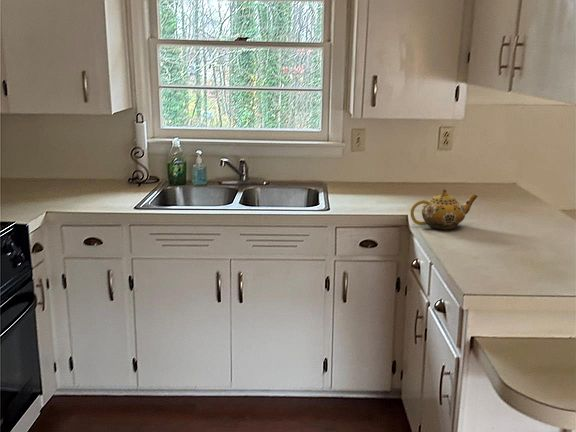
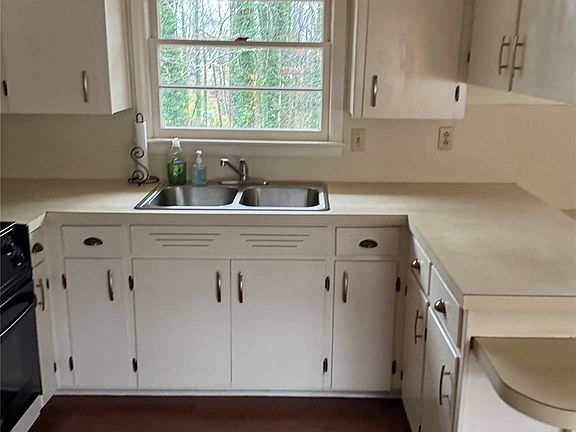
- teapot (444, 207)
